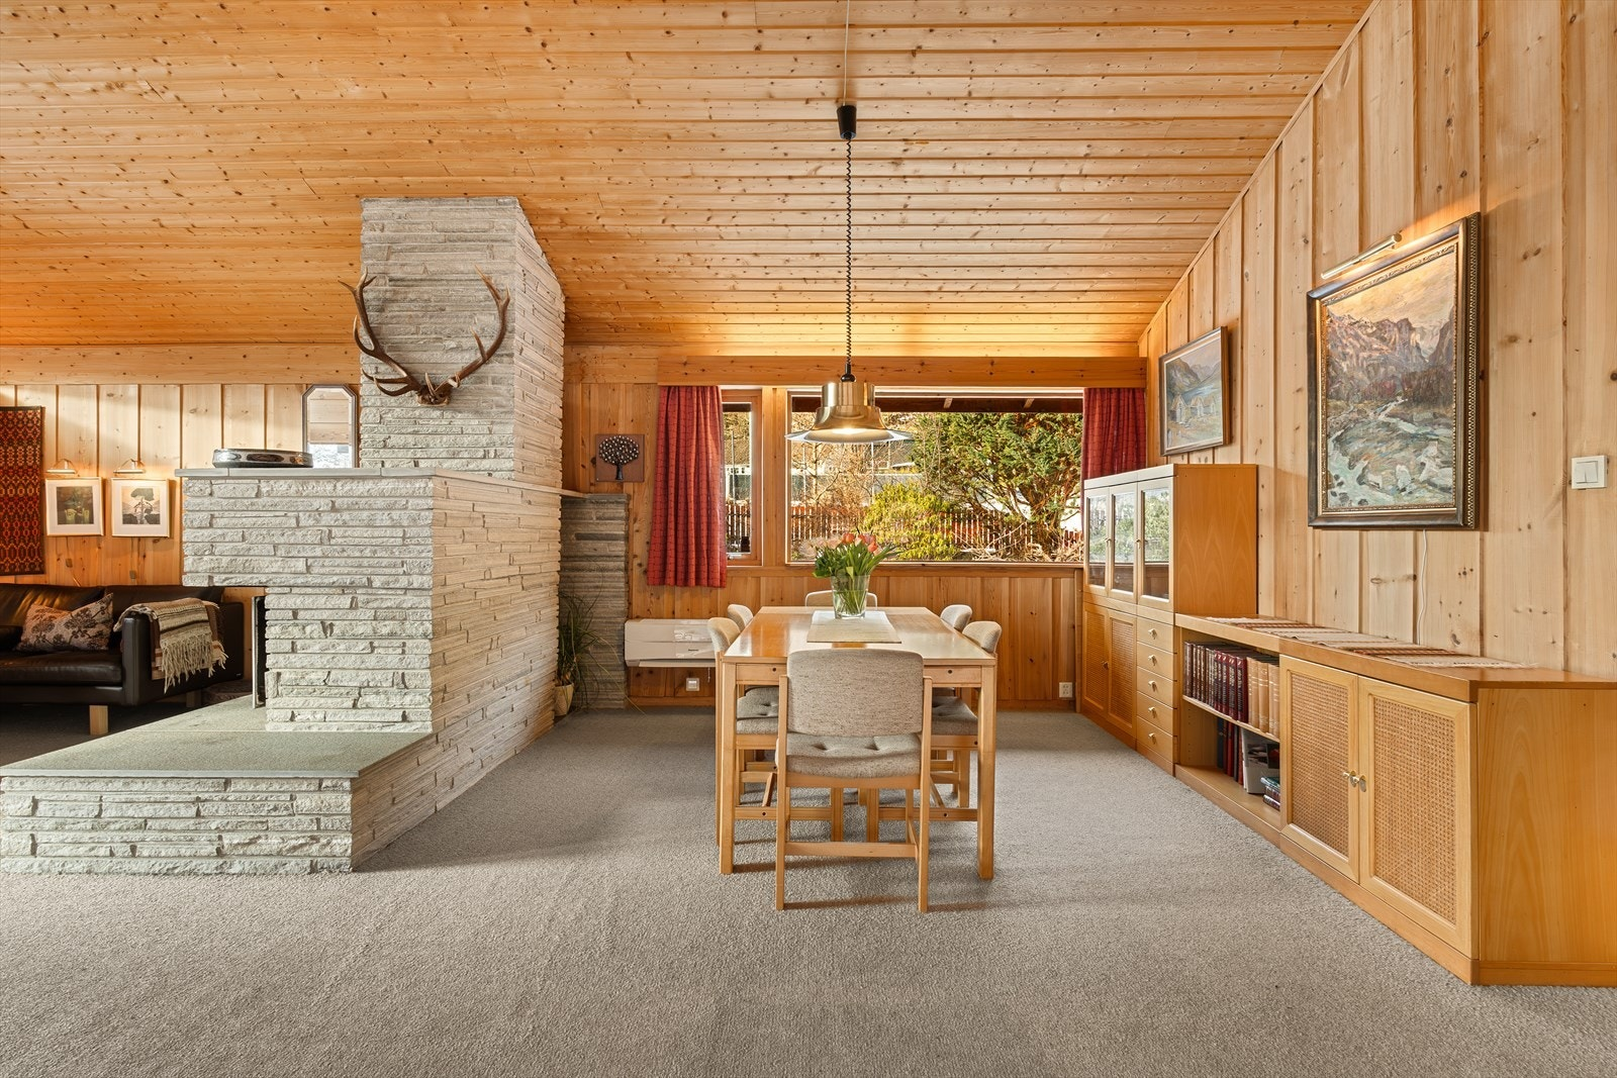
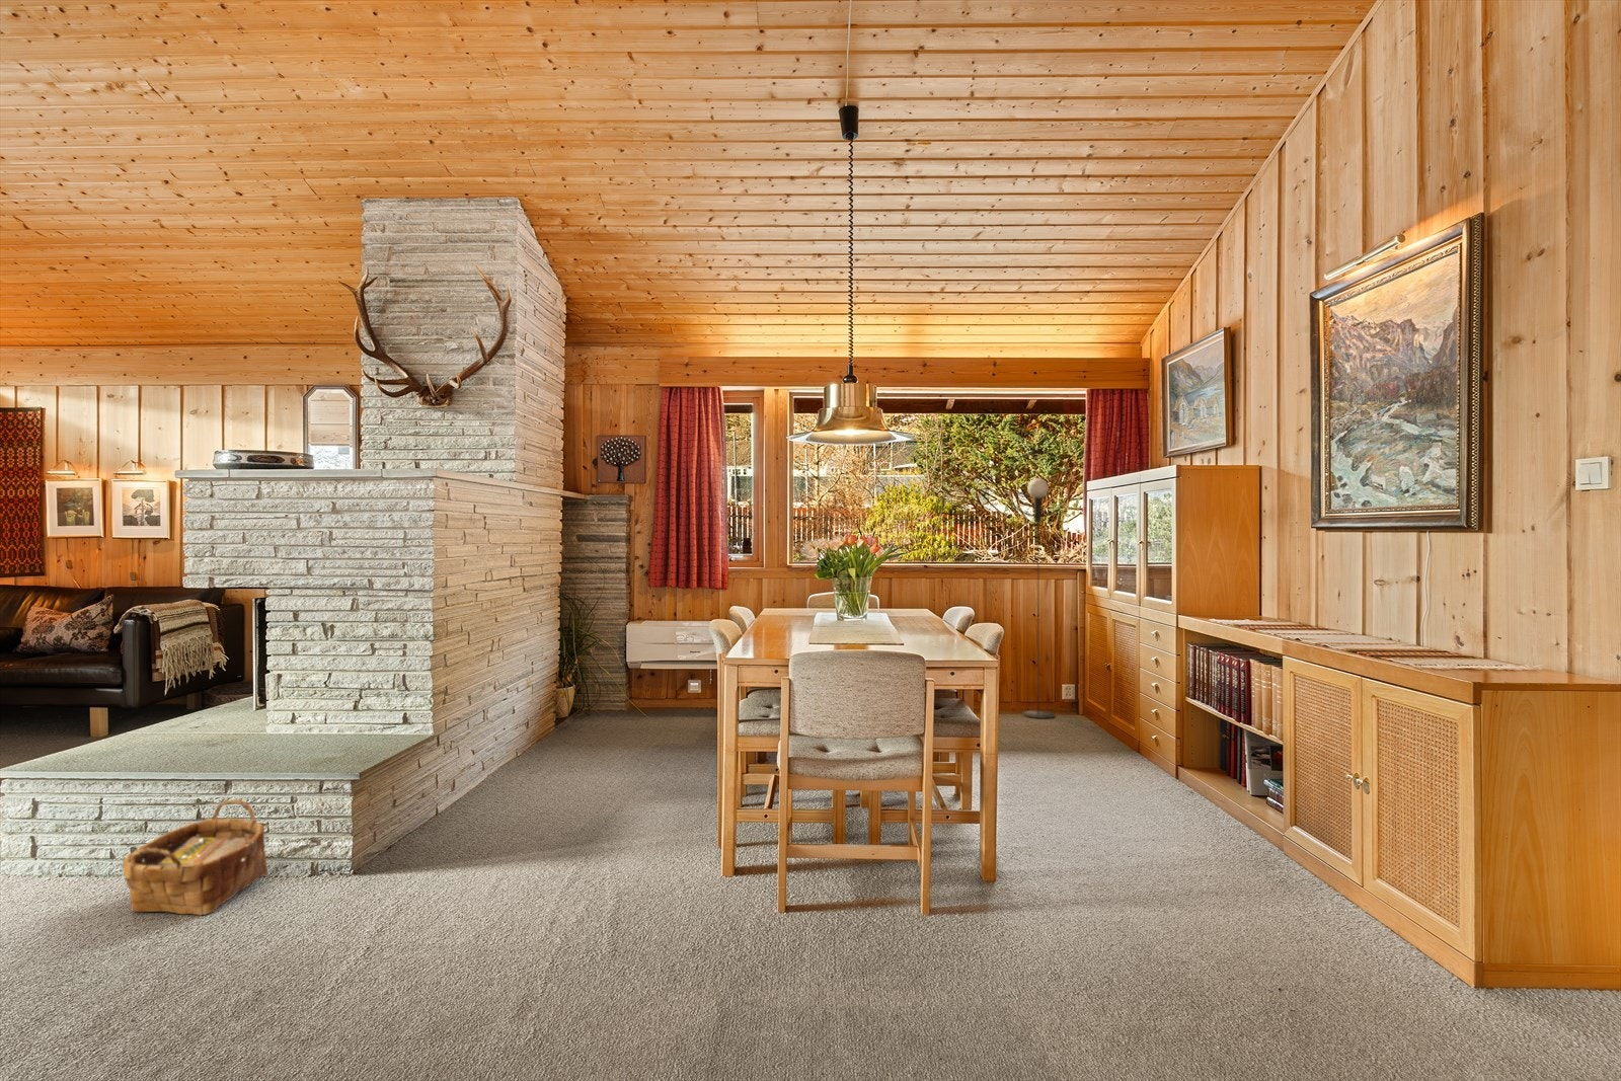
+ woven basket (199, 857)
+ floor lamp (1037, 583)
